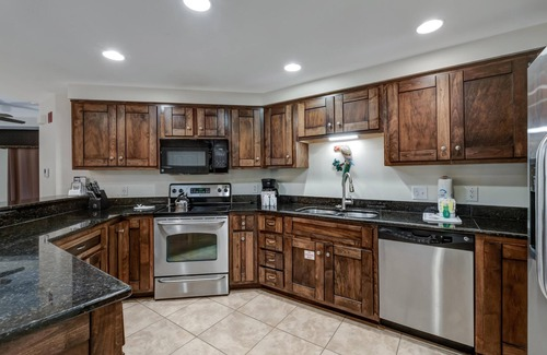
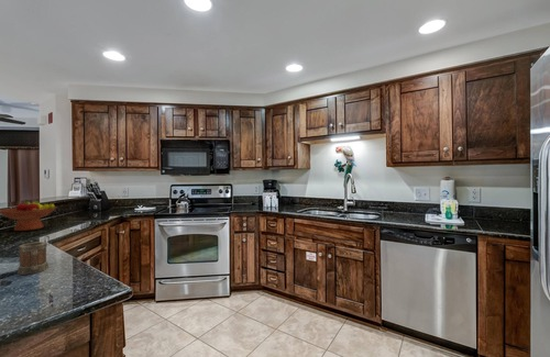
+ fruit bowl (29, 214)
+ mug (33, 257)
